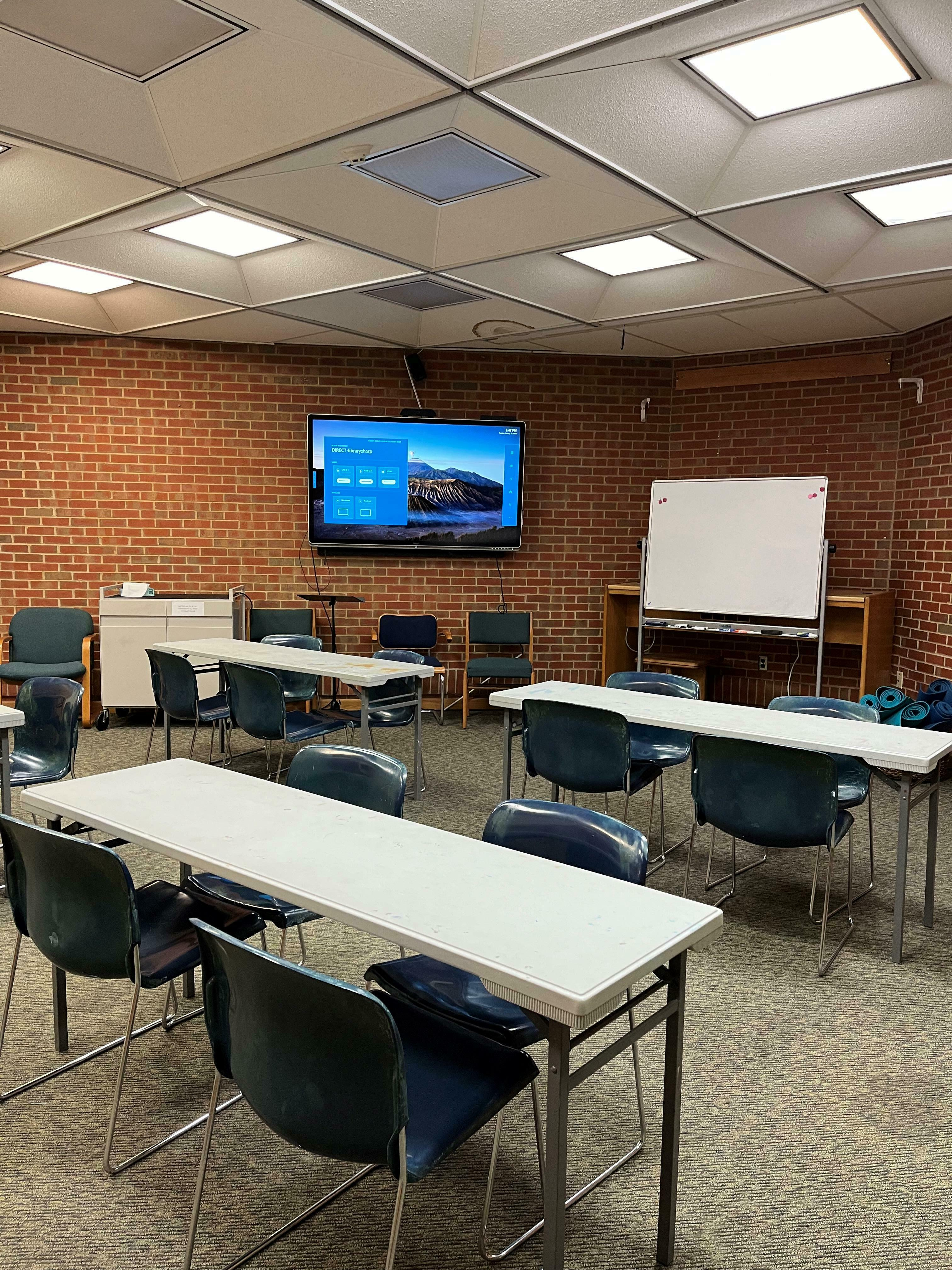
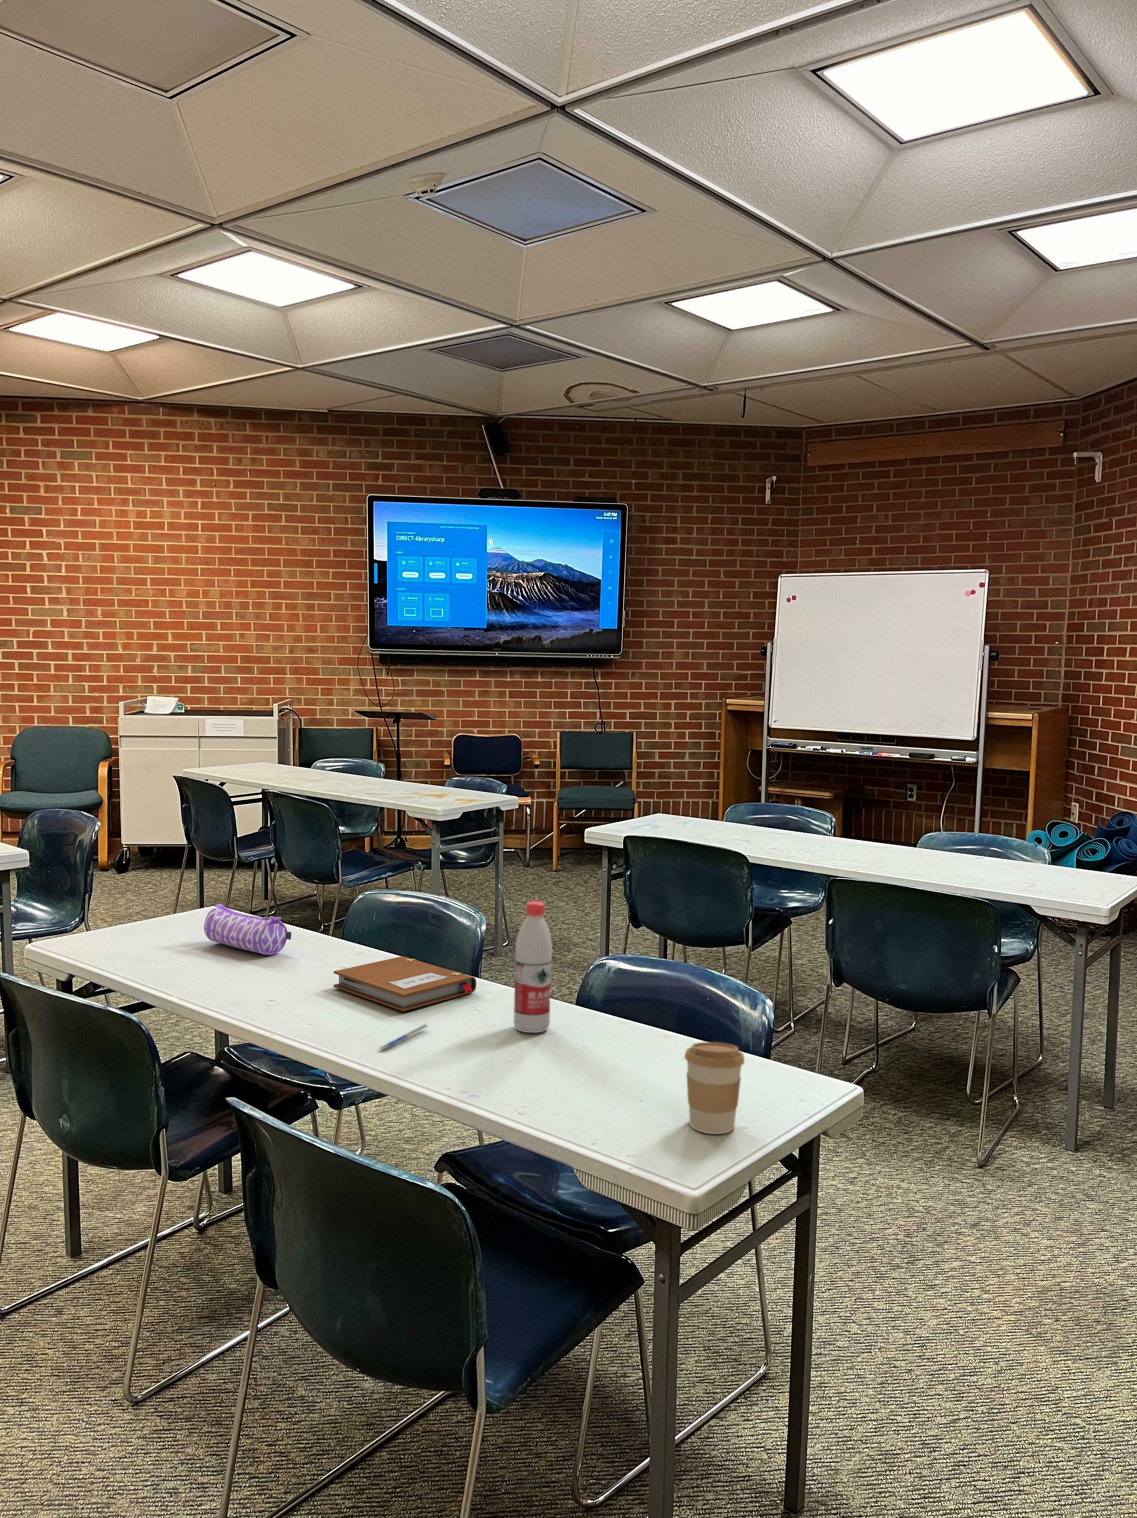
+ coffee cup (713, 1084)
+ pen (405, 1036)
+ water bottle (533, 966)
+ notebook (407, 981)
+ pencil case (245, 930)
